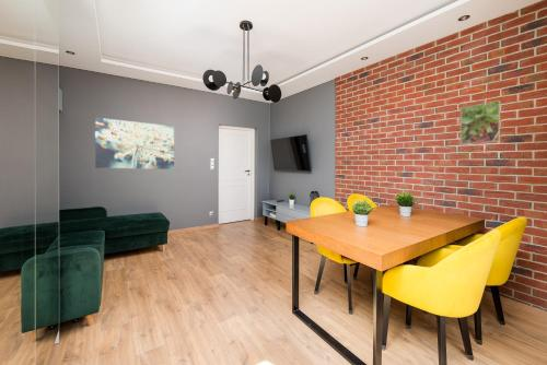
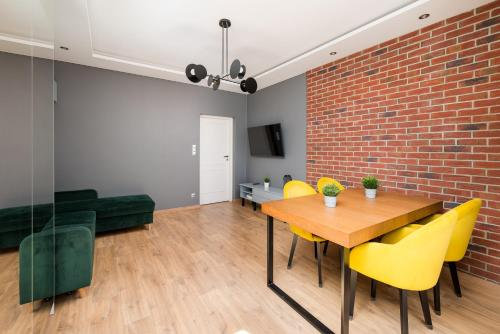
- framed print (479, 123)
- wall art (137, 145)
